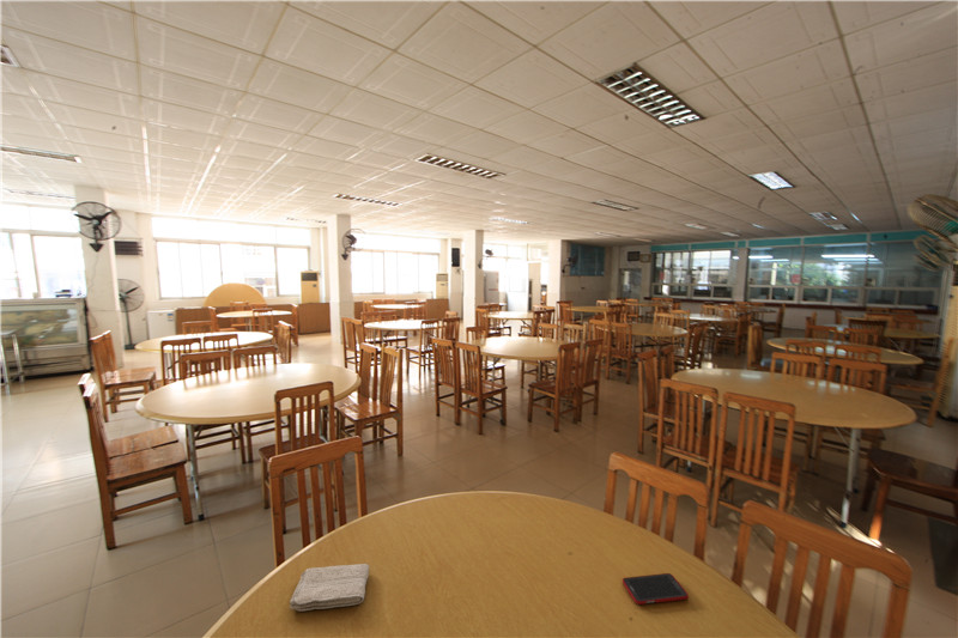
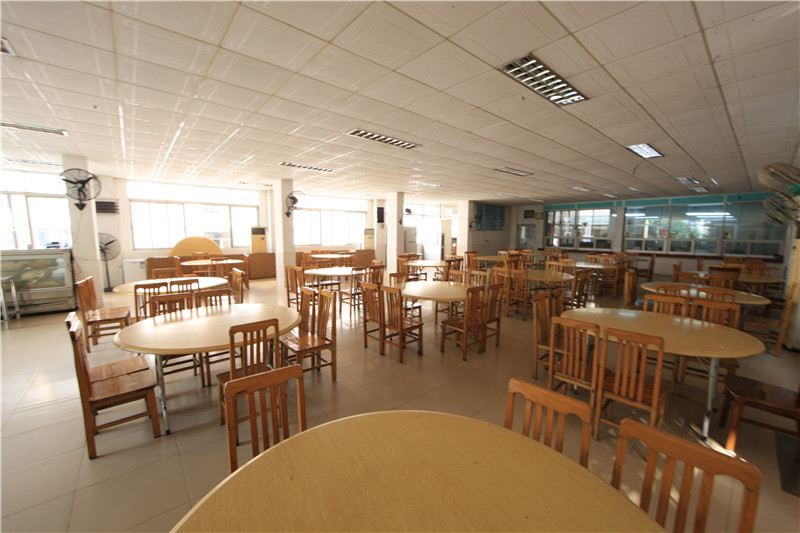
- washcloth (332, 584)
- cell phone (654, 588)
